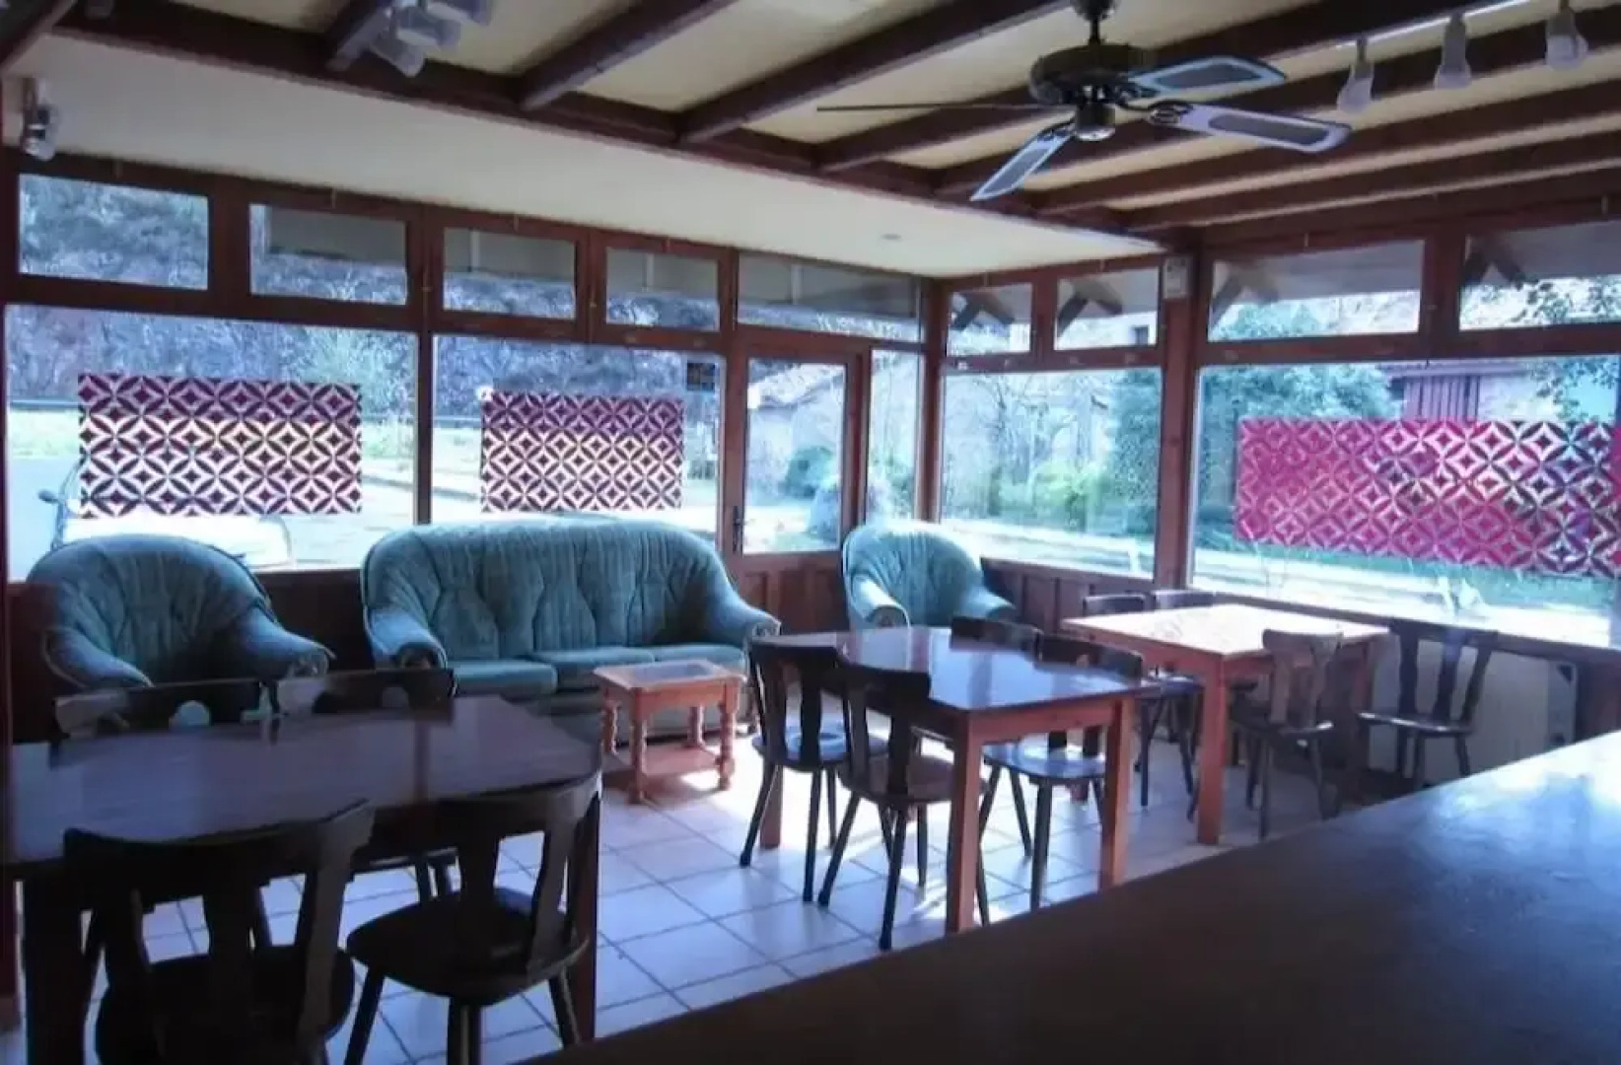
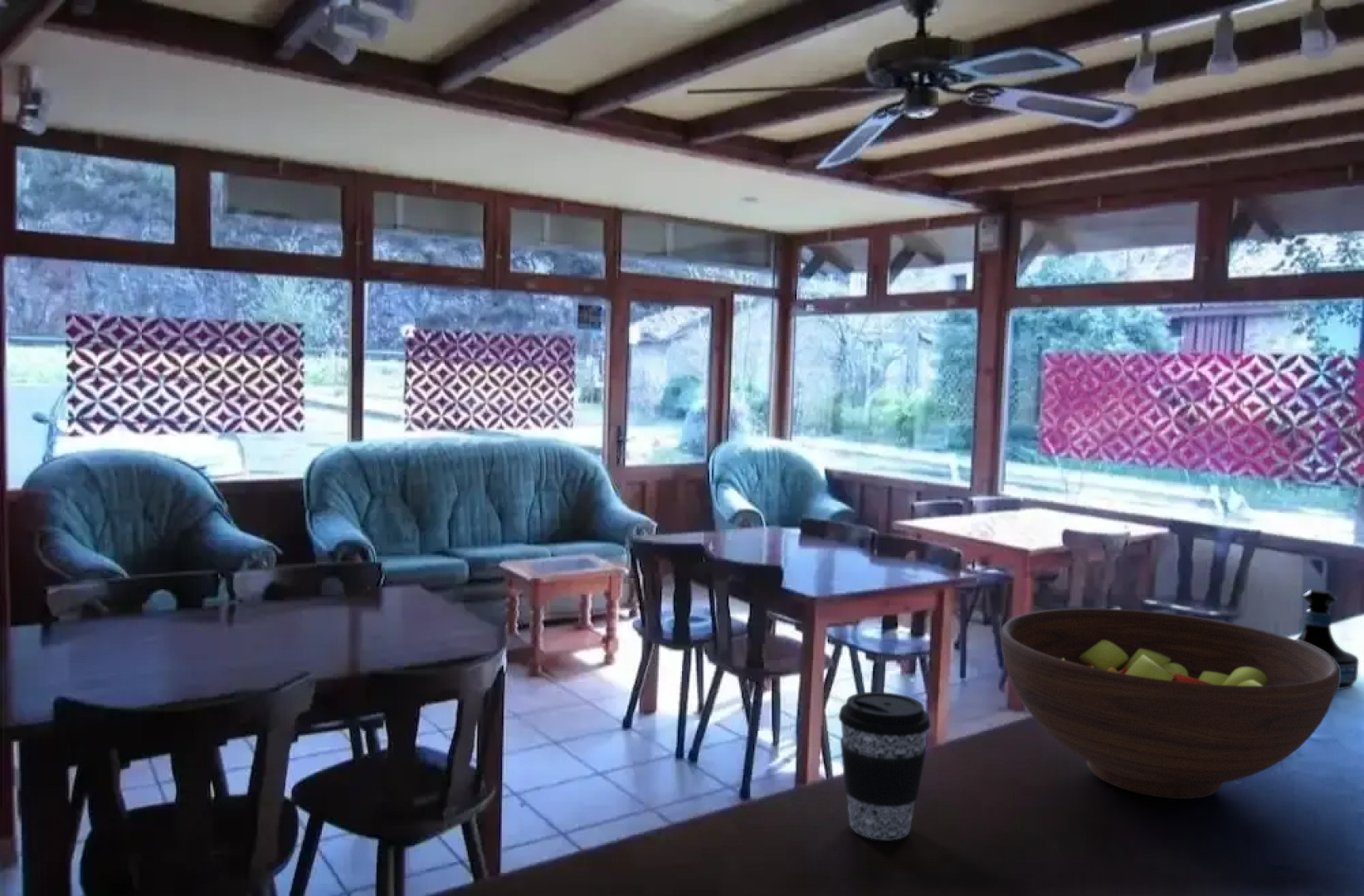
+ tequila bottle (1317, 635)
+ coffee cup (882, 765)
+ fruit bowl (1156, 710)
